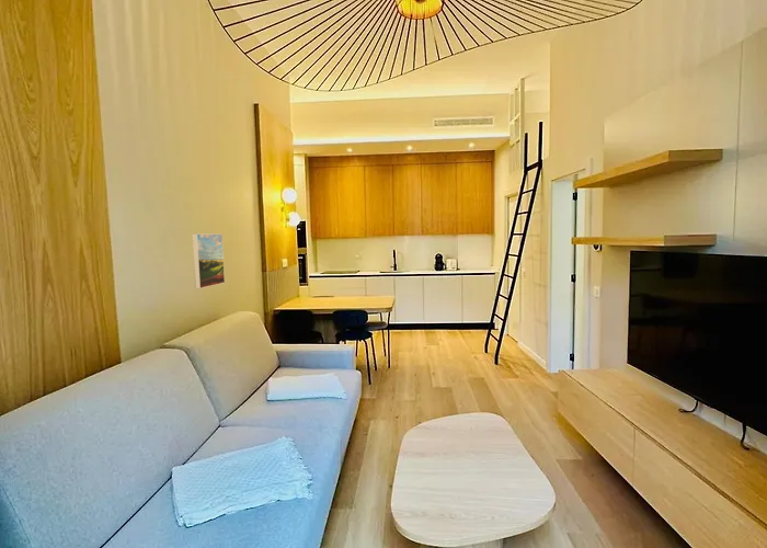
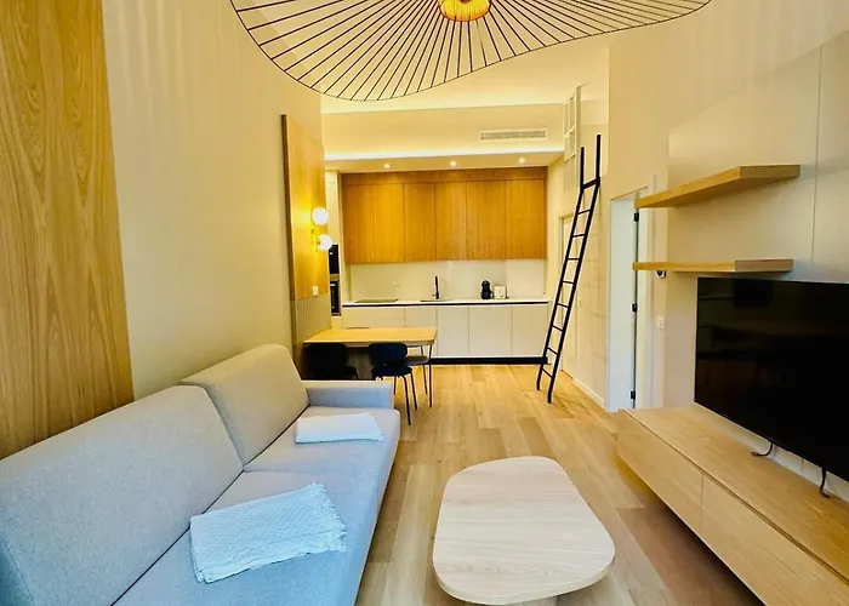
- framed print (209, 260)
